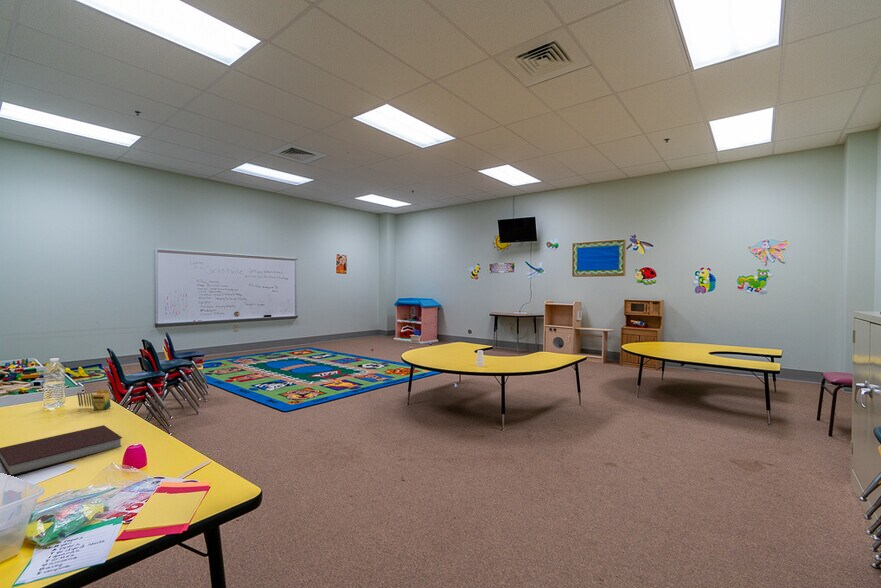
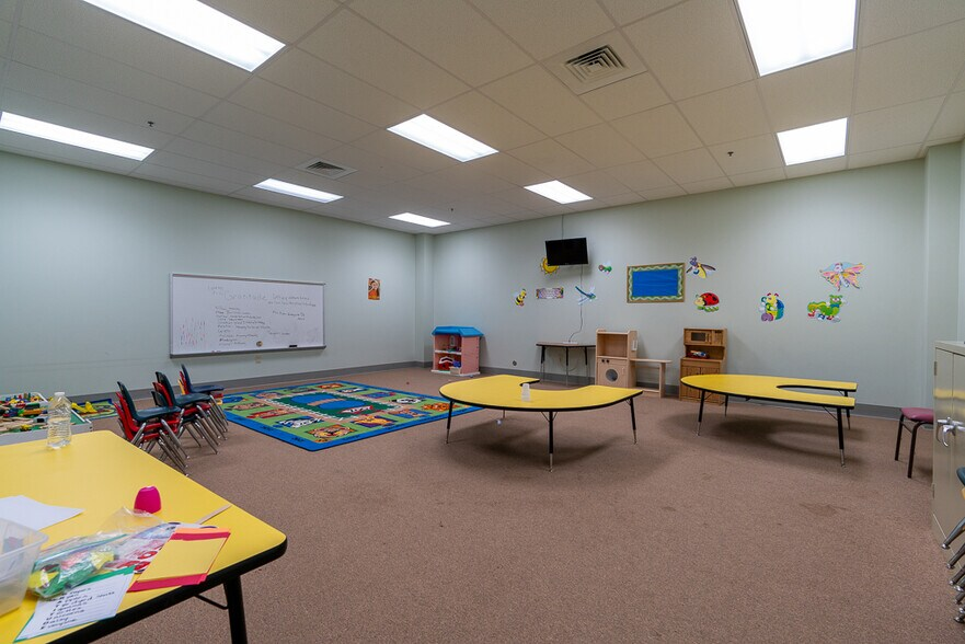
- notebook (62, 447)
- crayon (94, 398)
